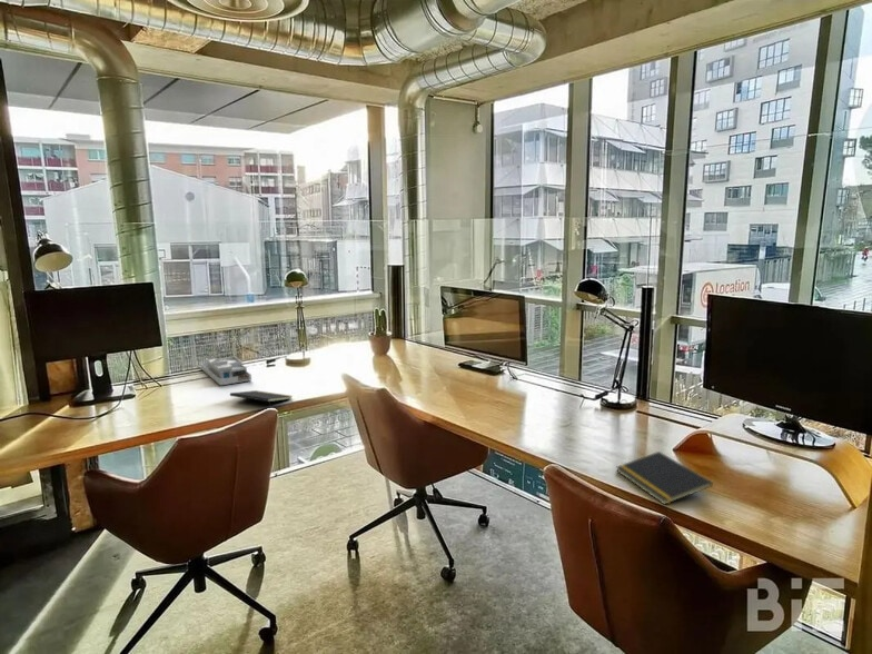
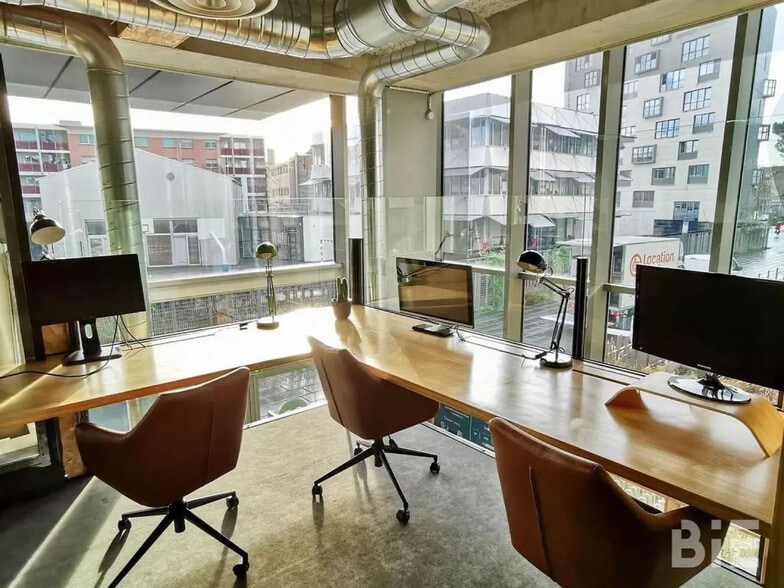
- notepad (661, 475)
- desk organizer (224, 366)
- notepad (261, 396)
